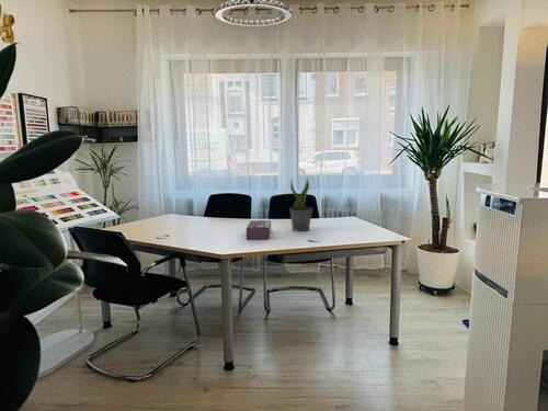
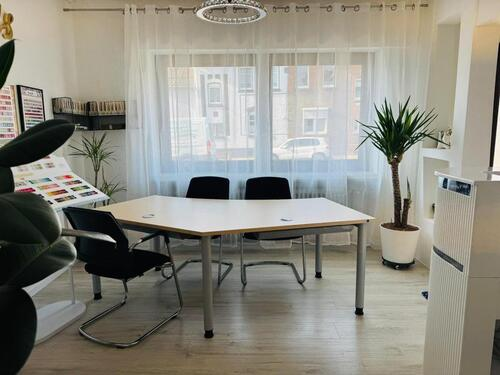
- tissue box (259, 229)
- potted plant (300, 203)
